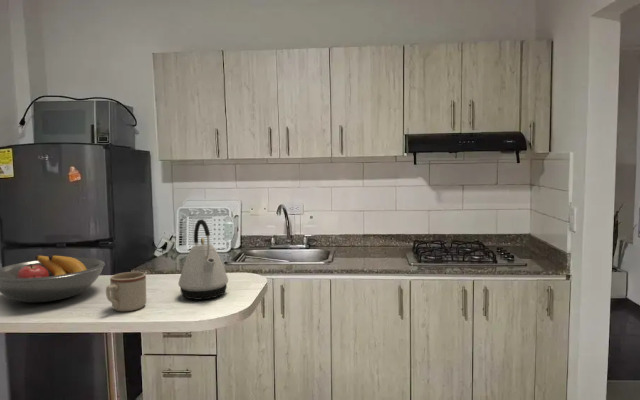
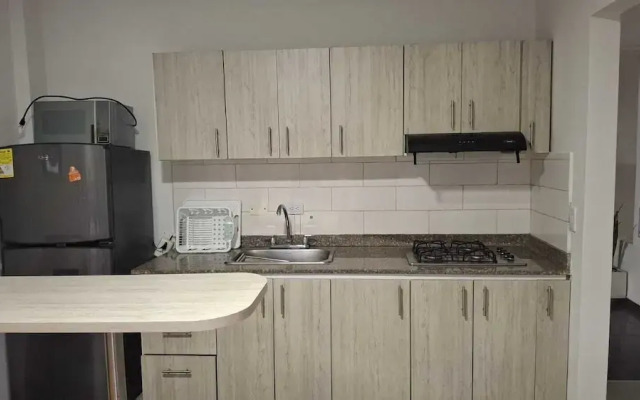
- fruit bowl (49, 278)
- kettle (203, 257)
- mug (124, 292)
